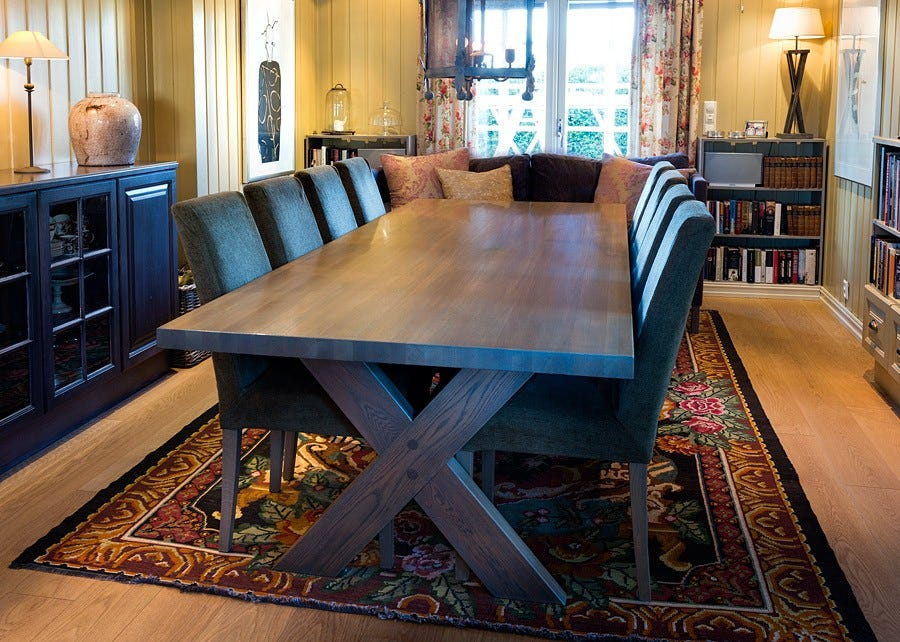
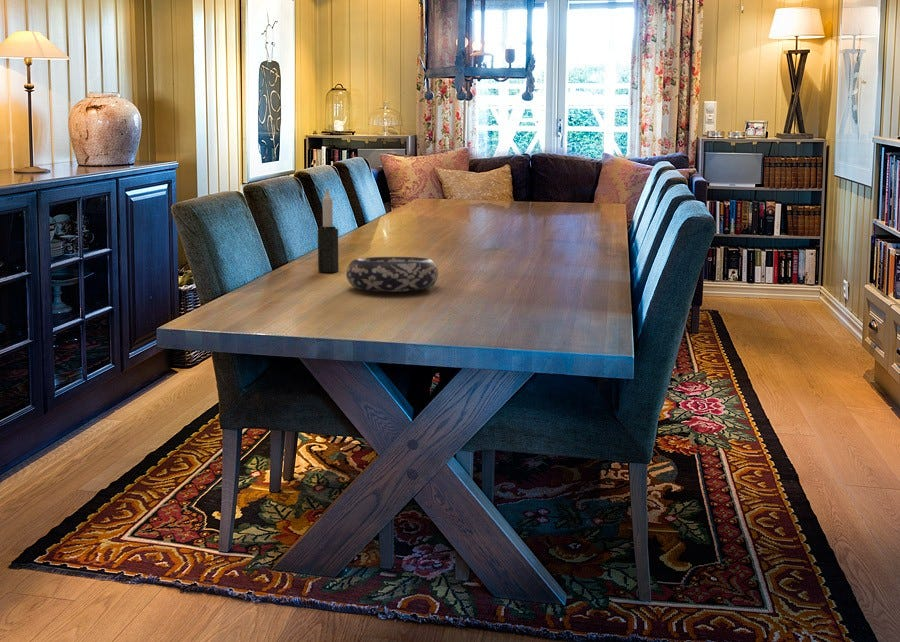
+ candle (327, 229)
+ decorative bowl (392, 274)
